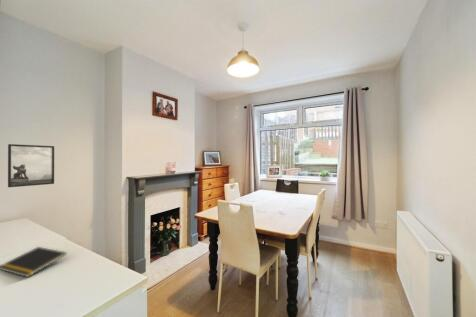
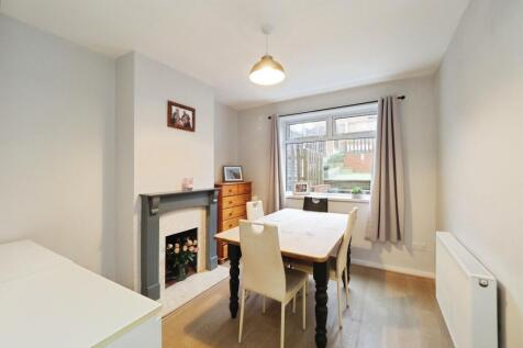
- notepad (33, 260)
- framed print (32, 165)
